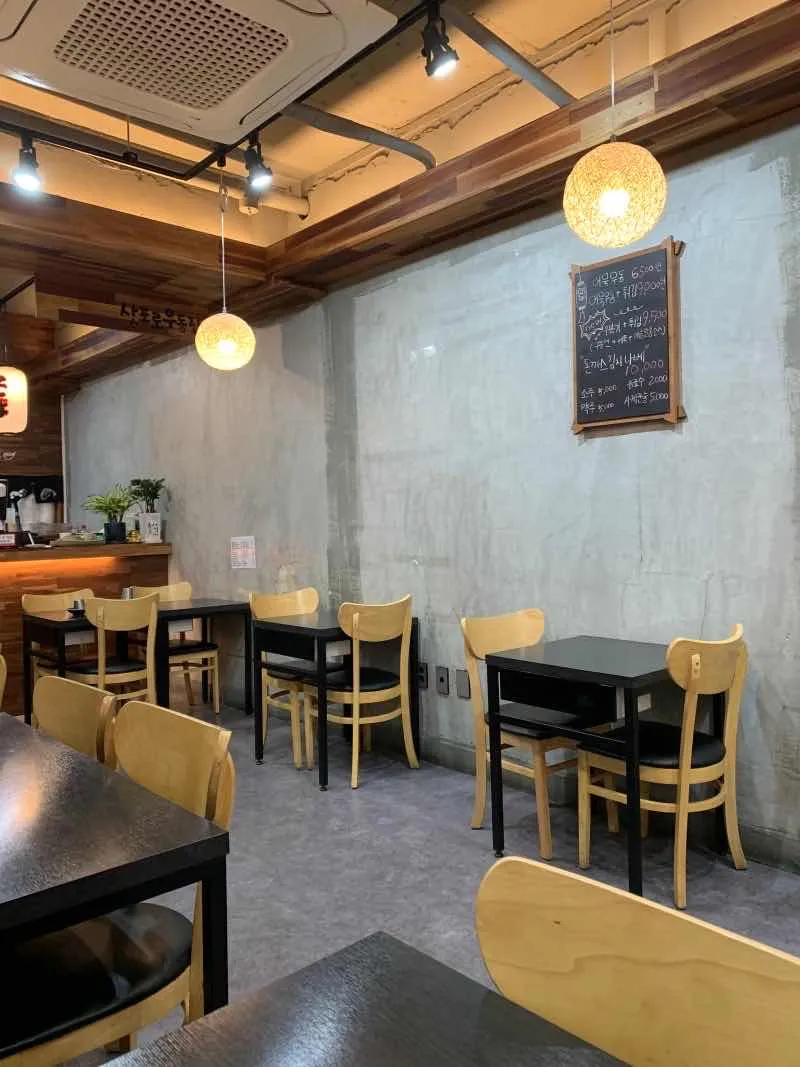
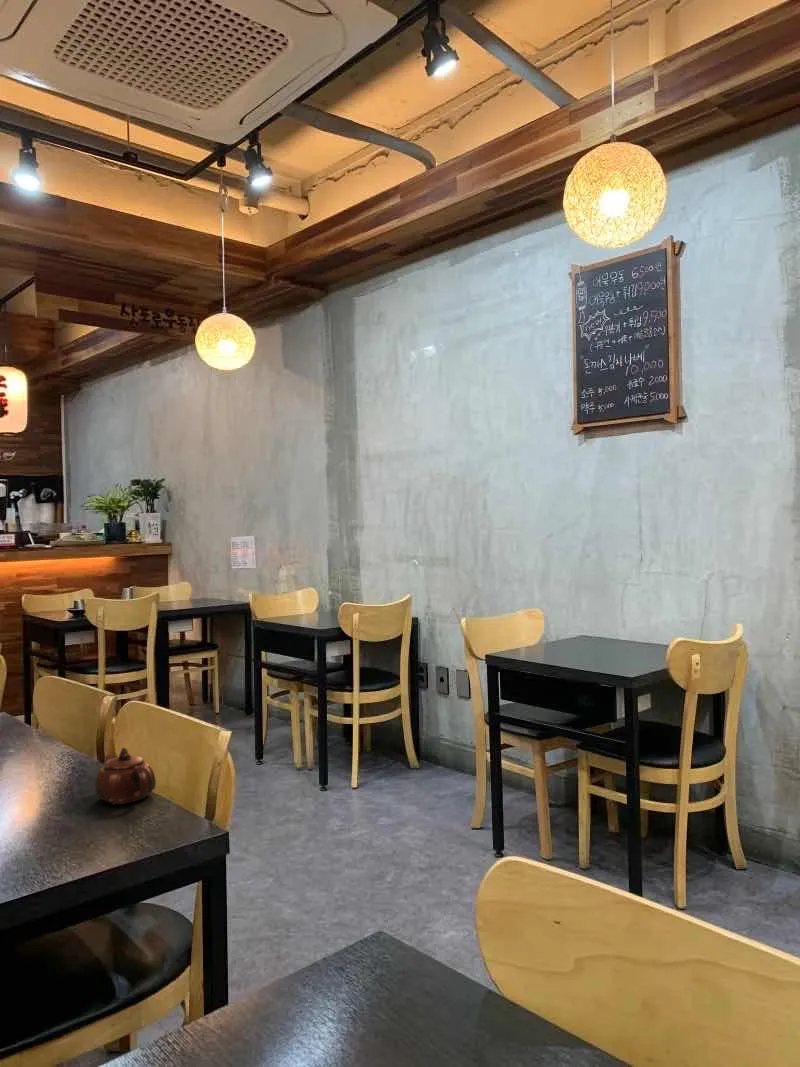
+ teapot (125, 772)
